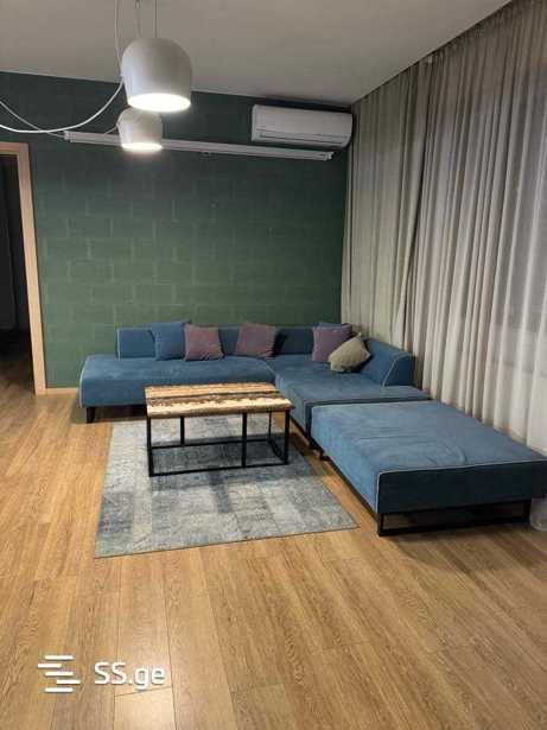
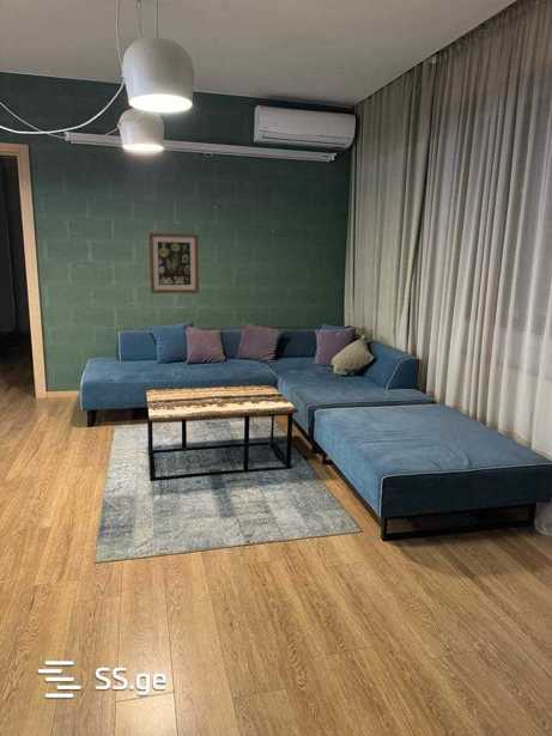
+ wall art (174, 263)
